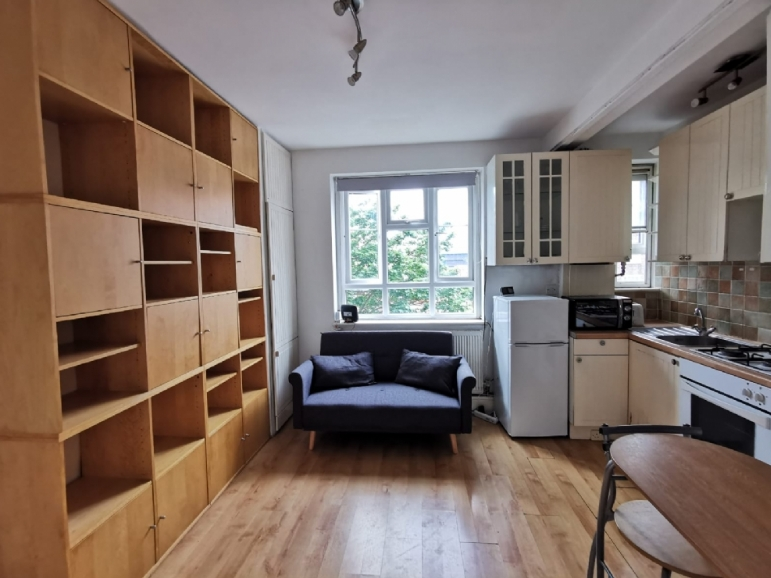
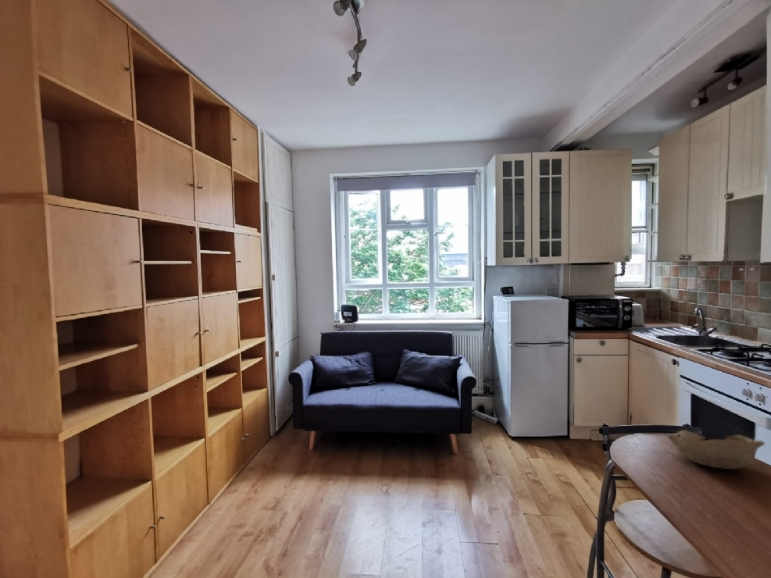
+ bowl (712, 446)
